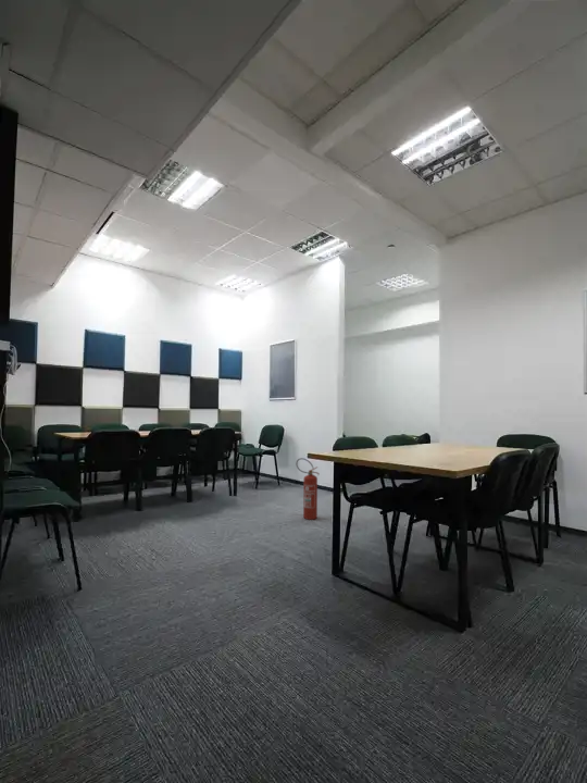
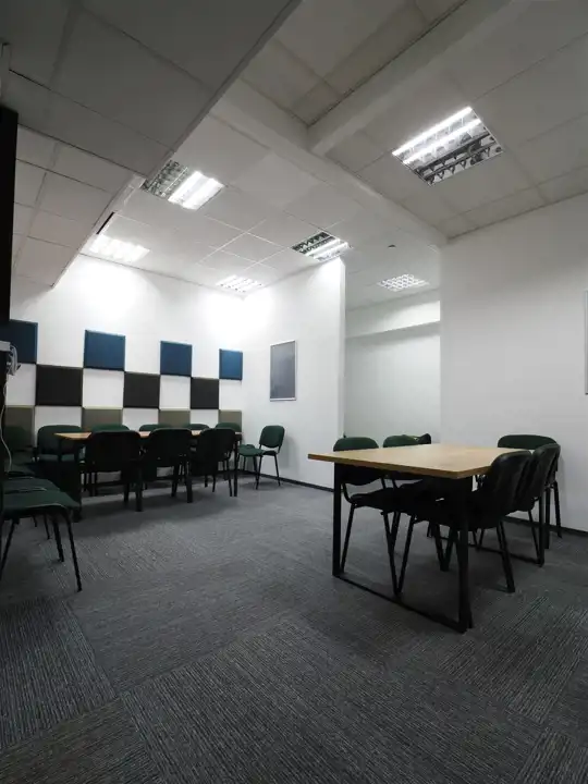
- fire extinguisher (307, 487)
